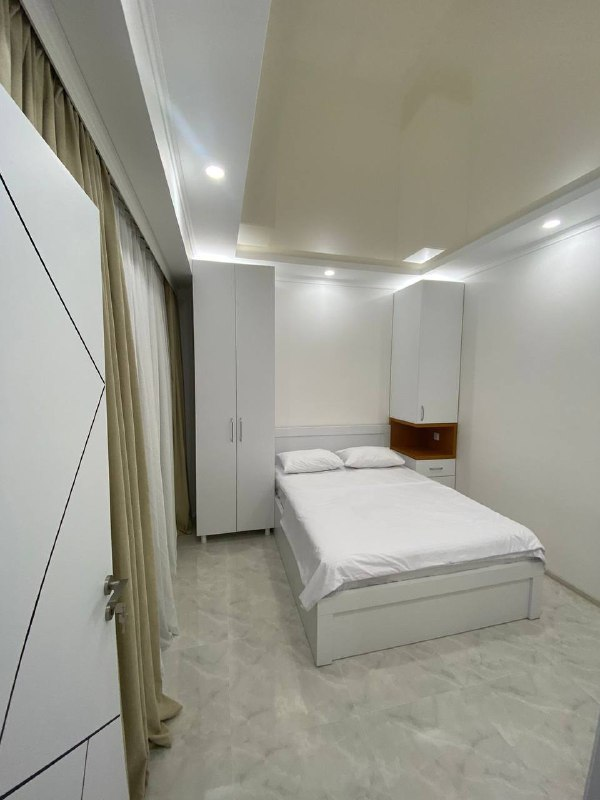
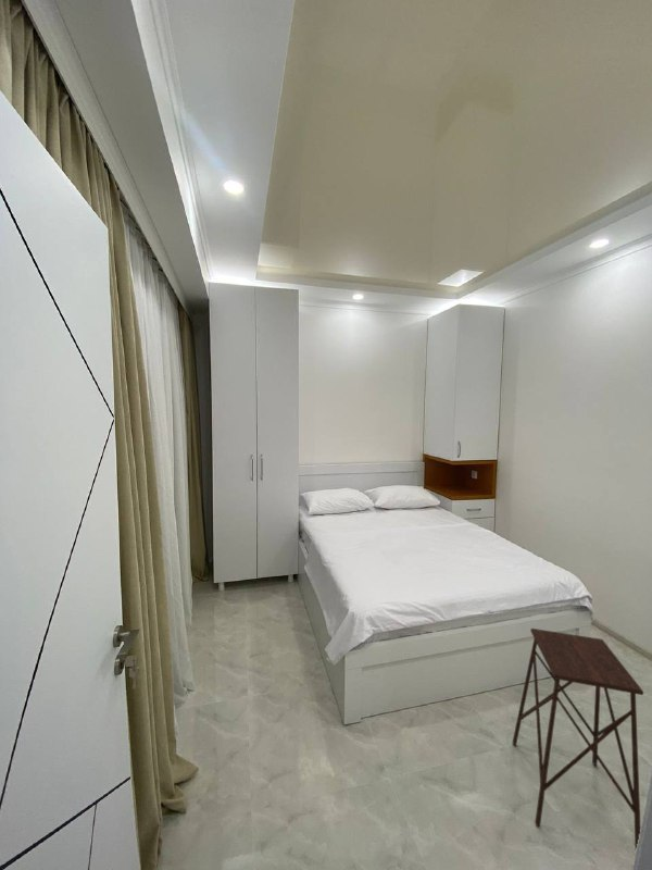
+ side table (574, 724)
